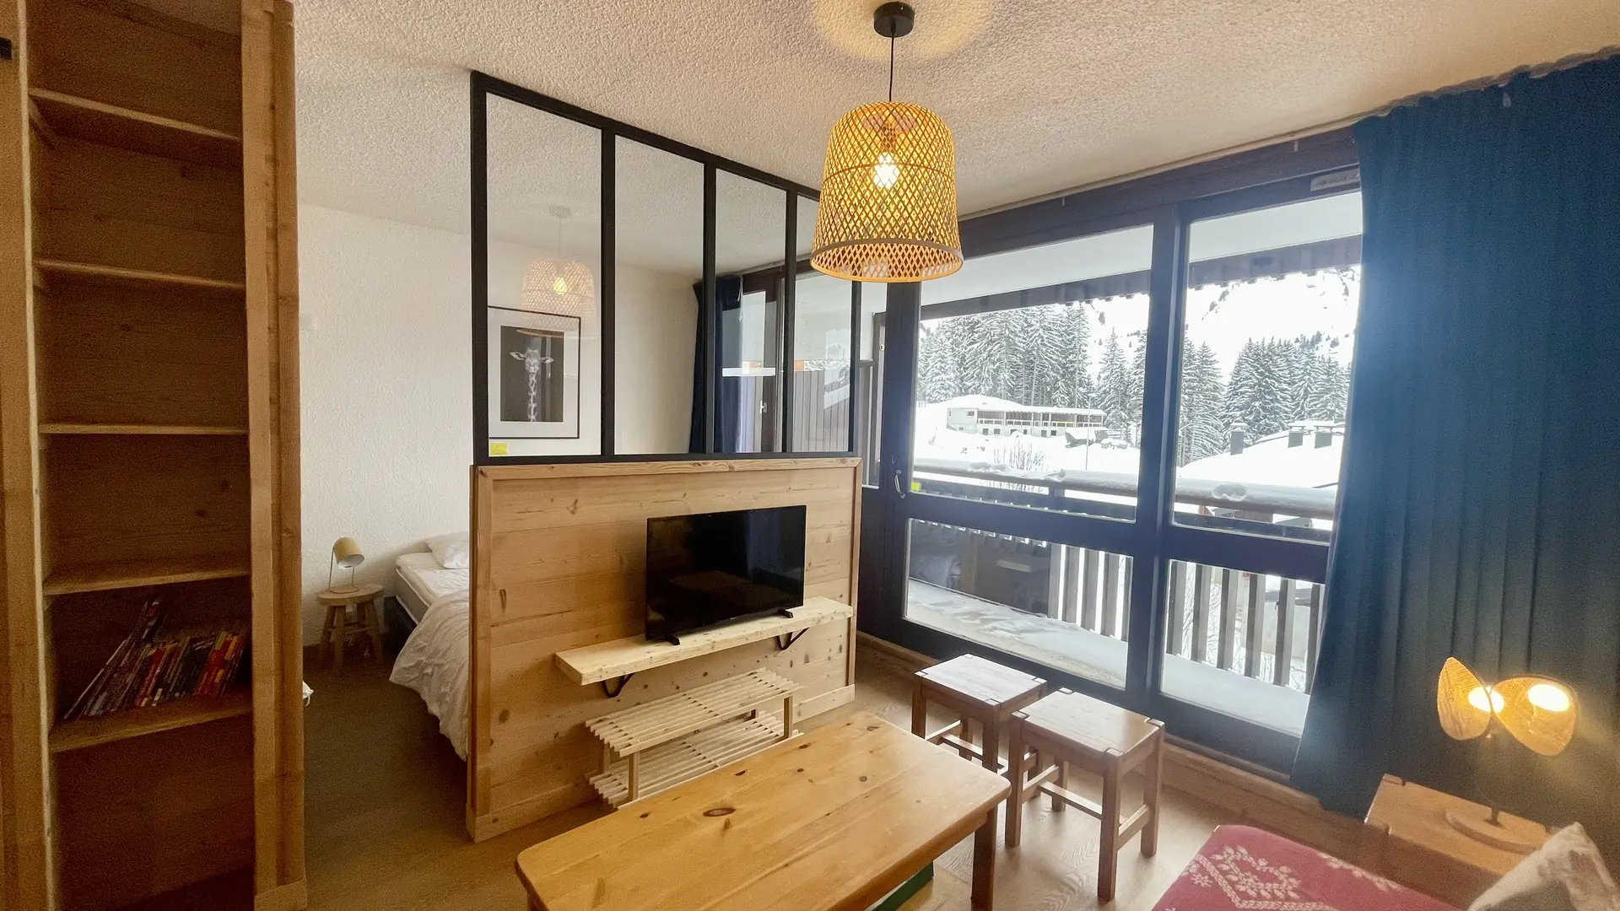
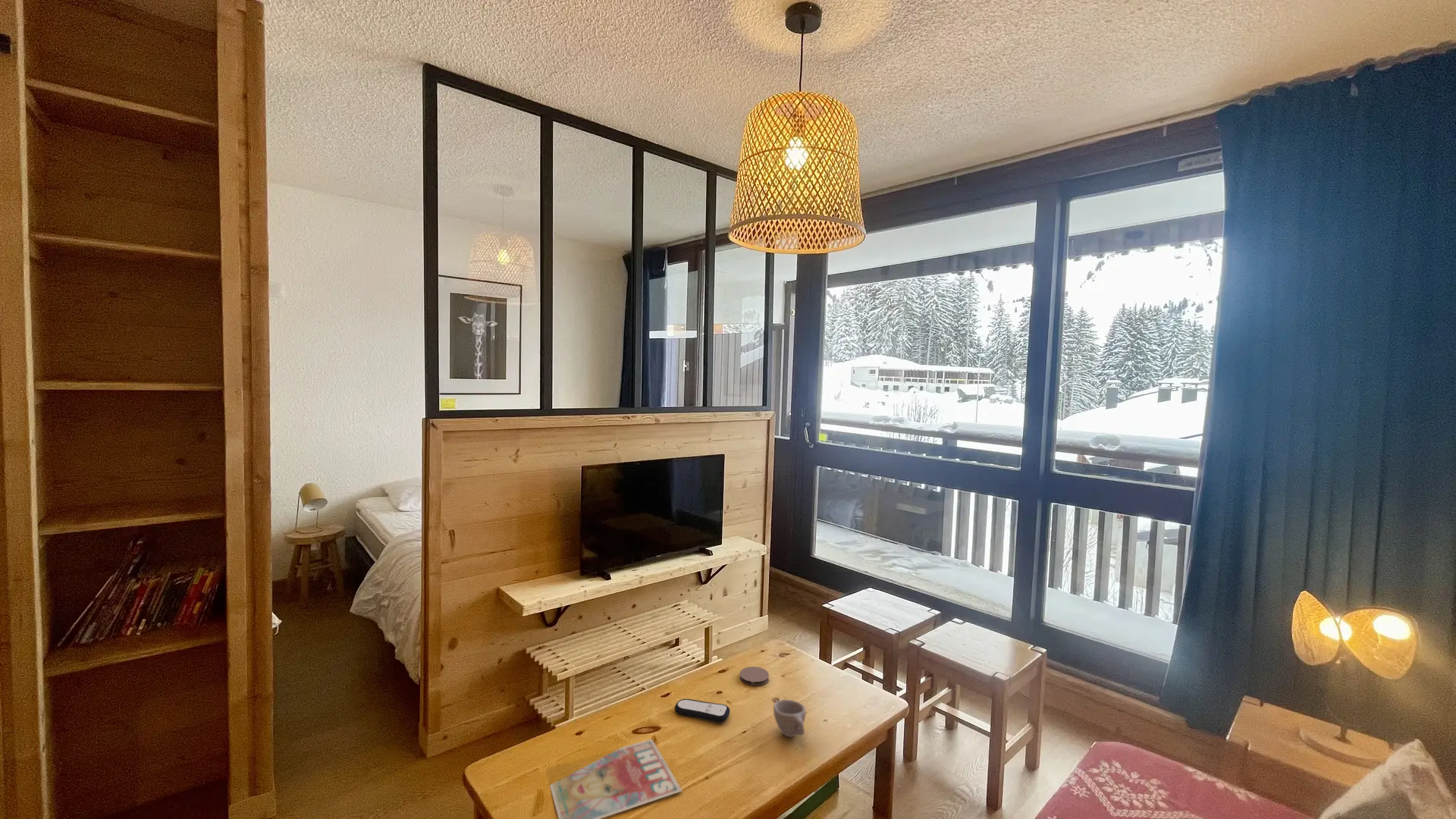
+ coaster (754, 676)
+ cup (792, 722)
+ magazine (612, 780)
+ remote control (701, 709)
